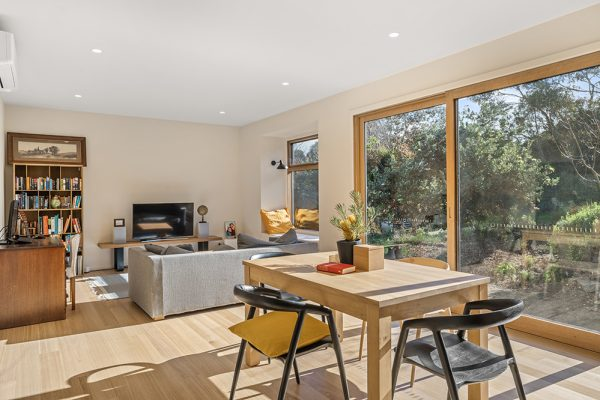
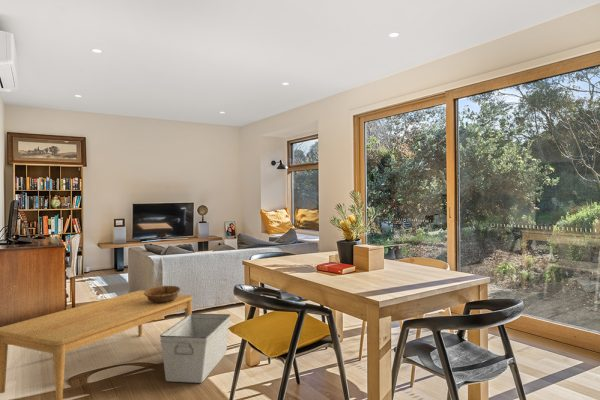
+ coffee table (108, 336)
+ decorative bowl (162, 294)
+ storage bin (198, 344)
